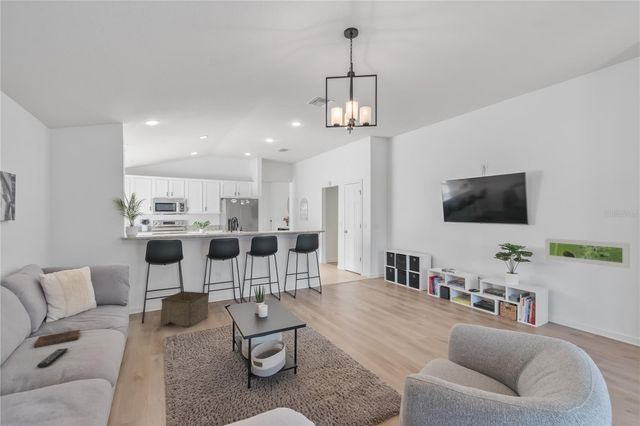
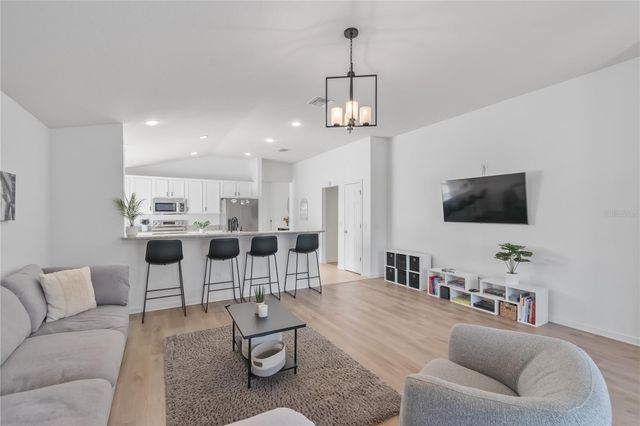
- remote control (53, 357)
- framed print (583, 251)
- storage bin (185, 308)
- book (58, 338)
